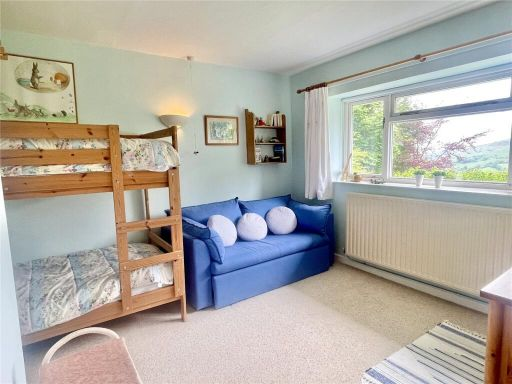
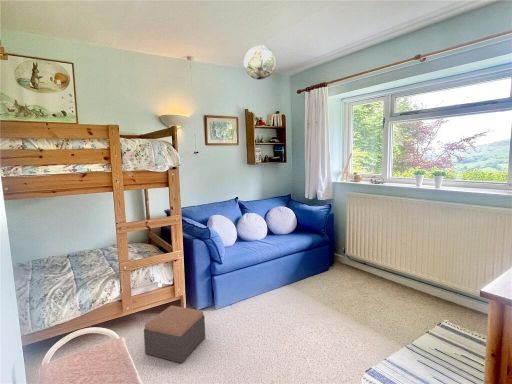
+ footstool (175, 330)
+ decorative vase (259, 63)
